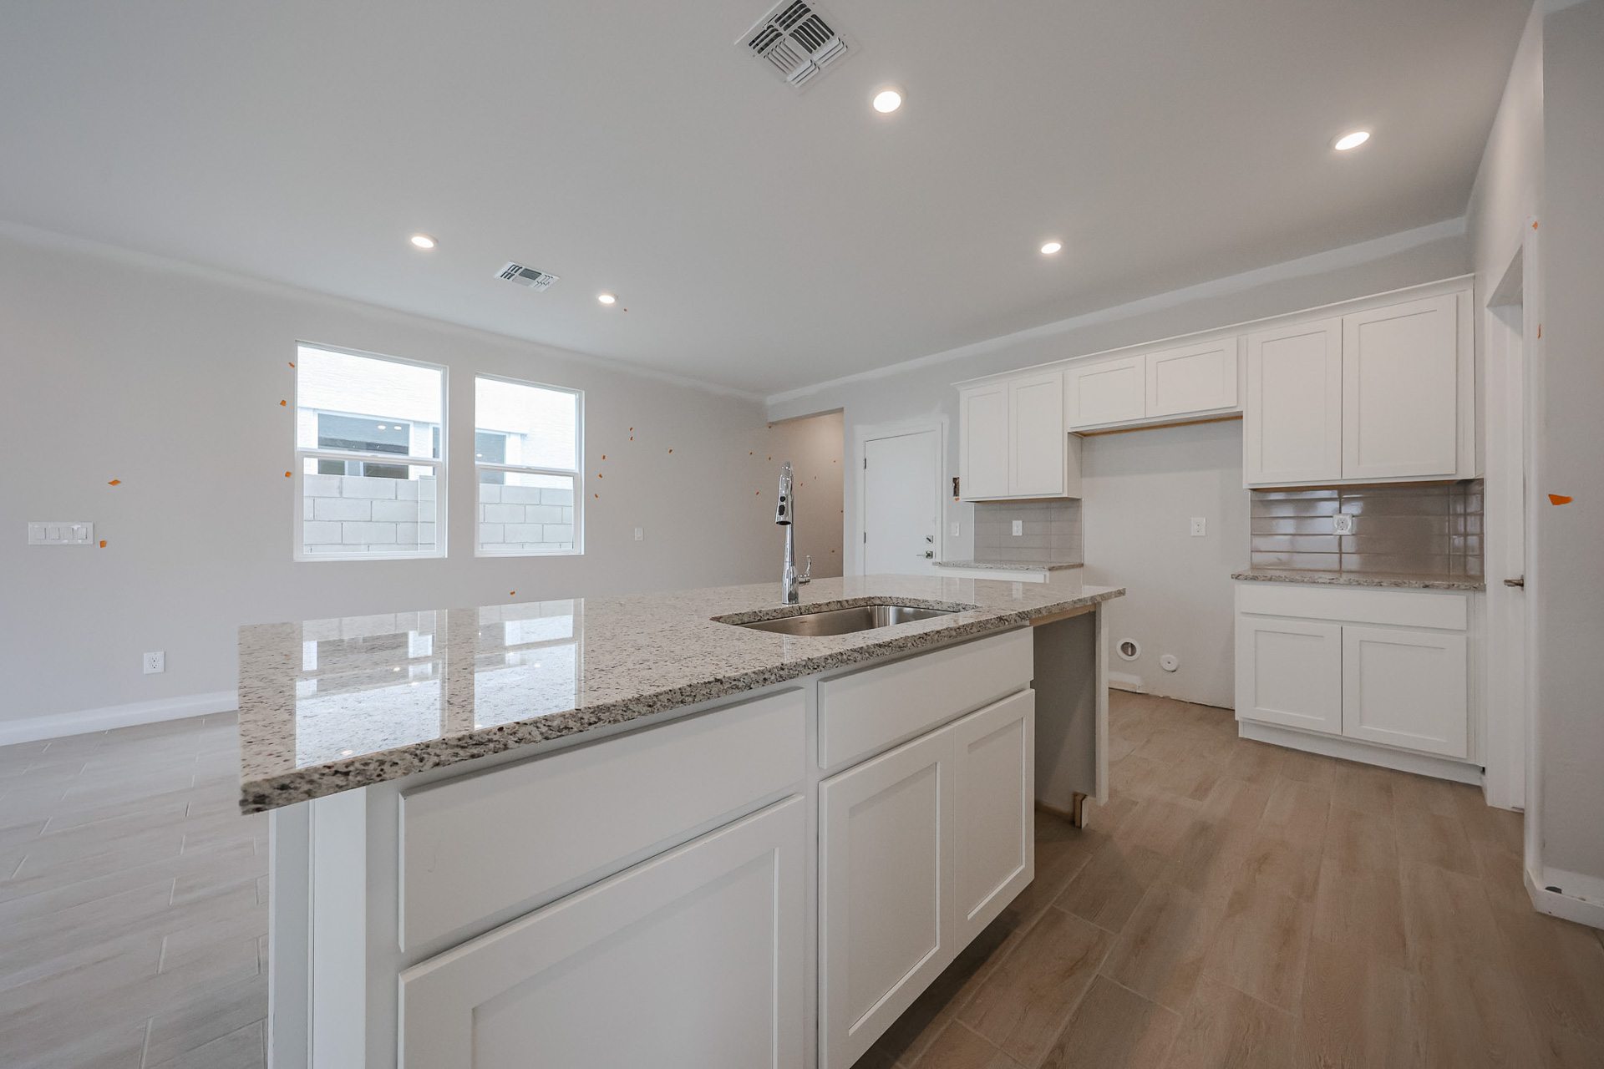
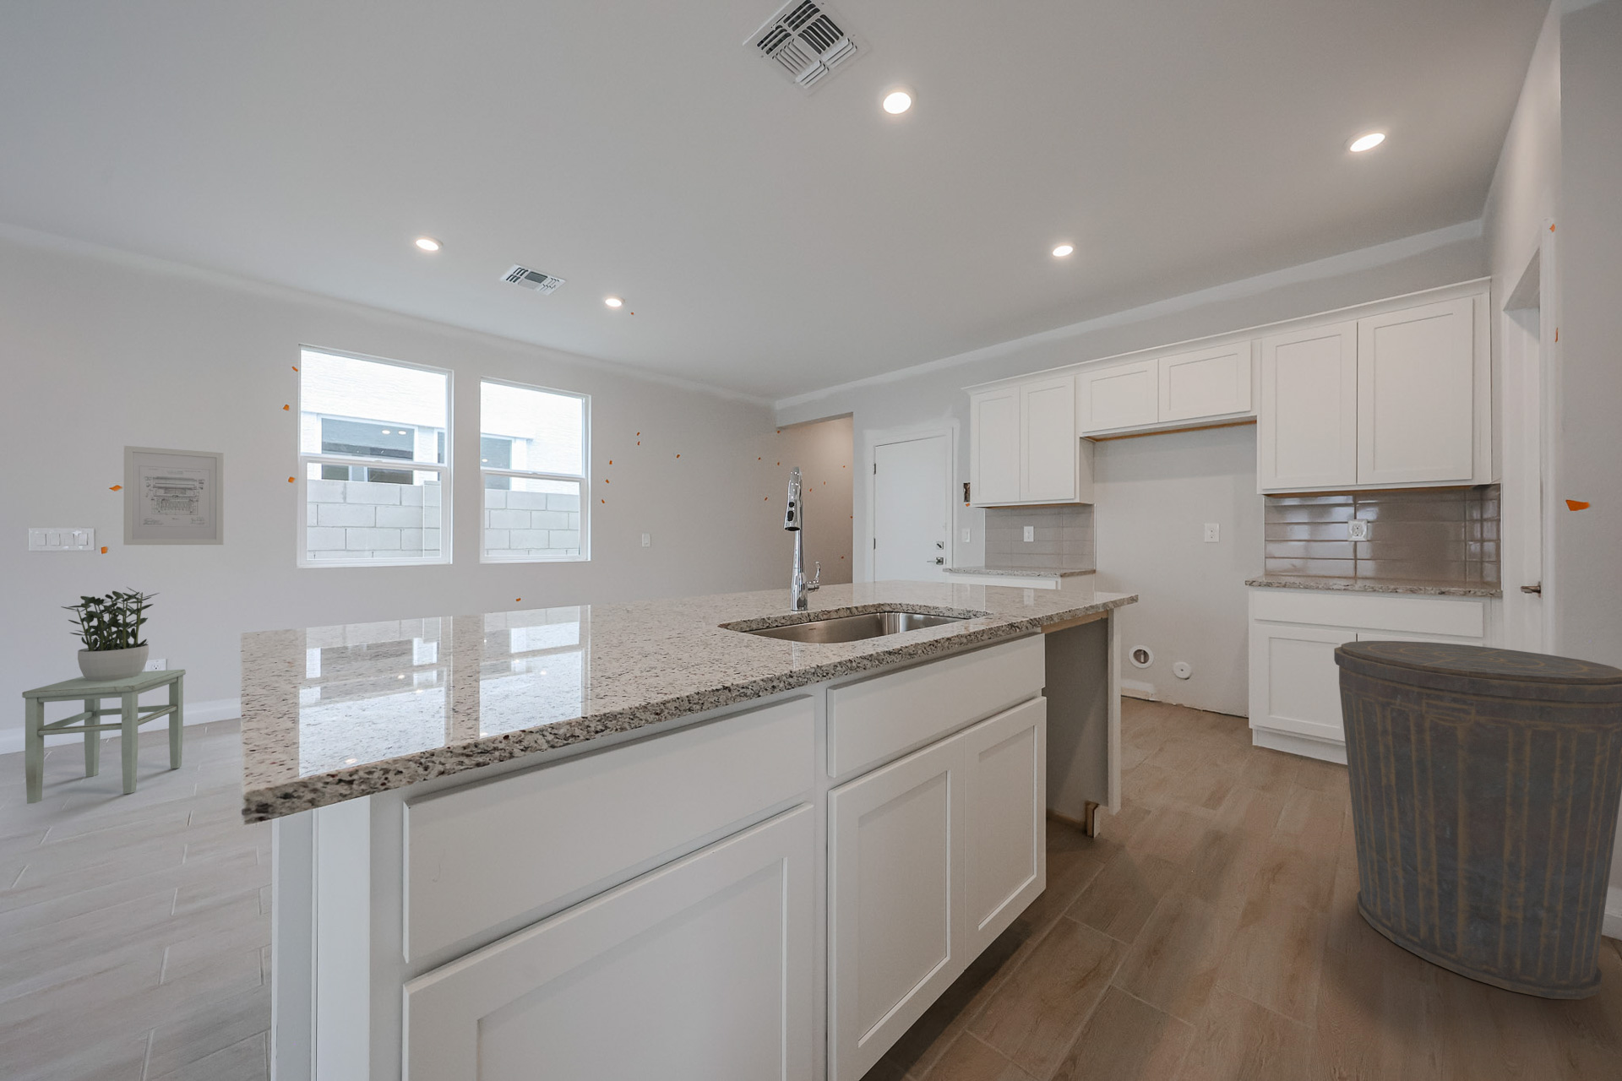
+ stool (110, 730)
+ wall art (176, 497)
+ trash can (1468, 796)
+ potted plant (112, 632)
